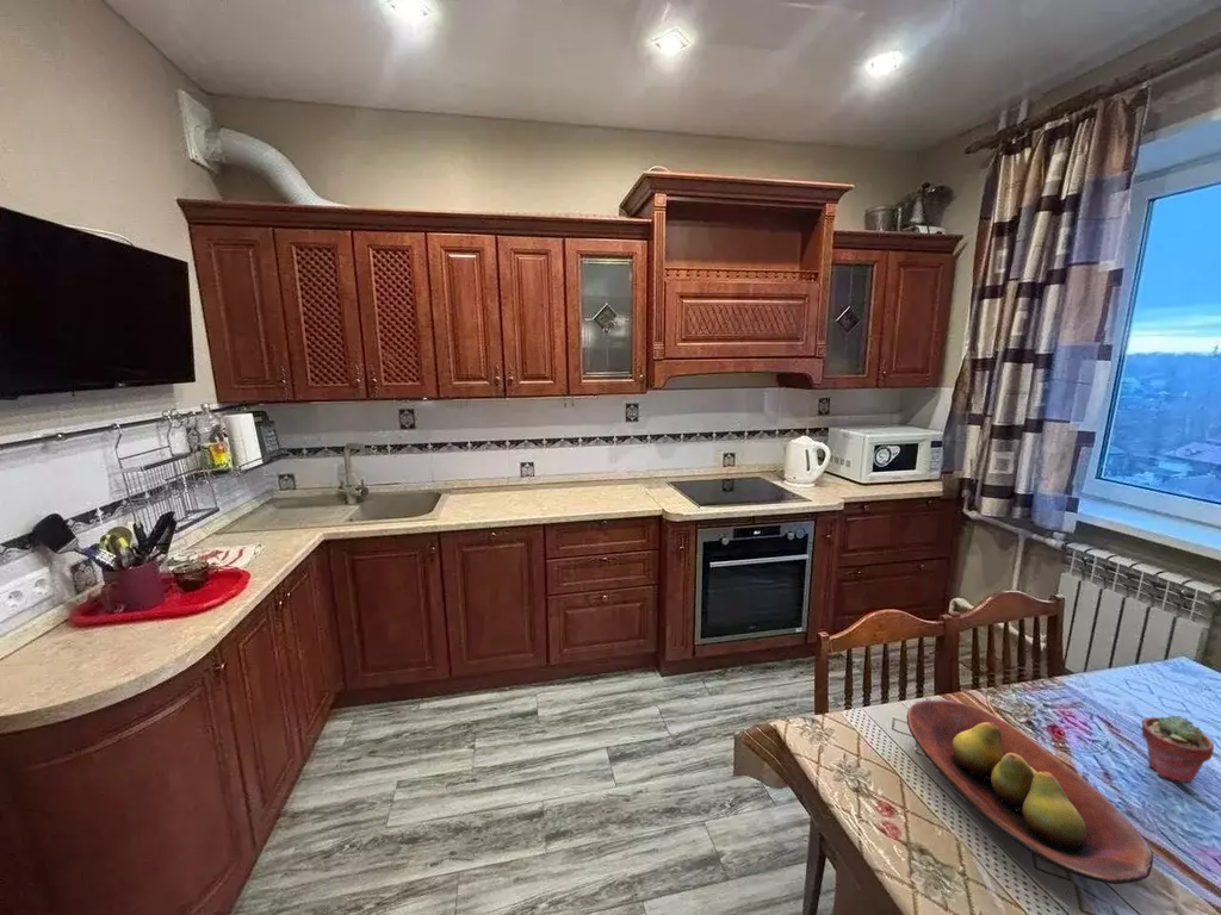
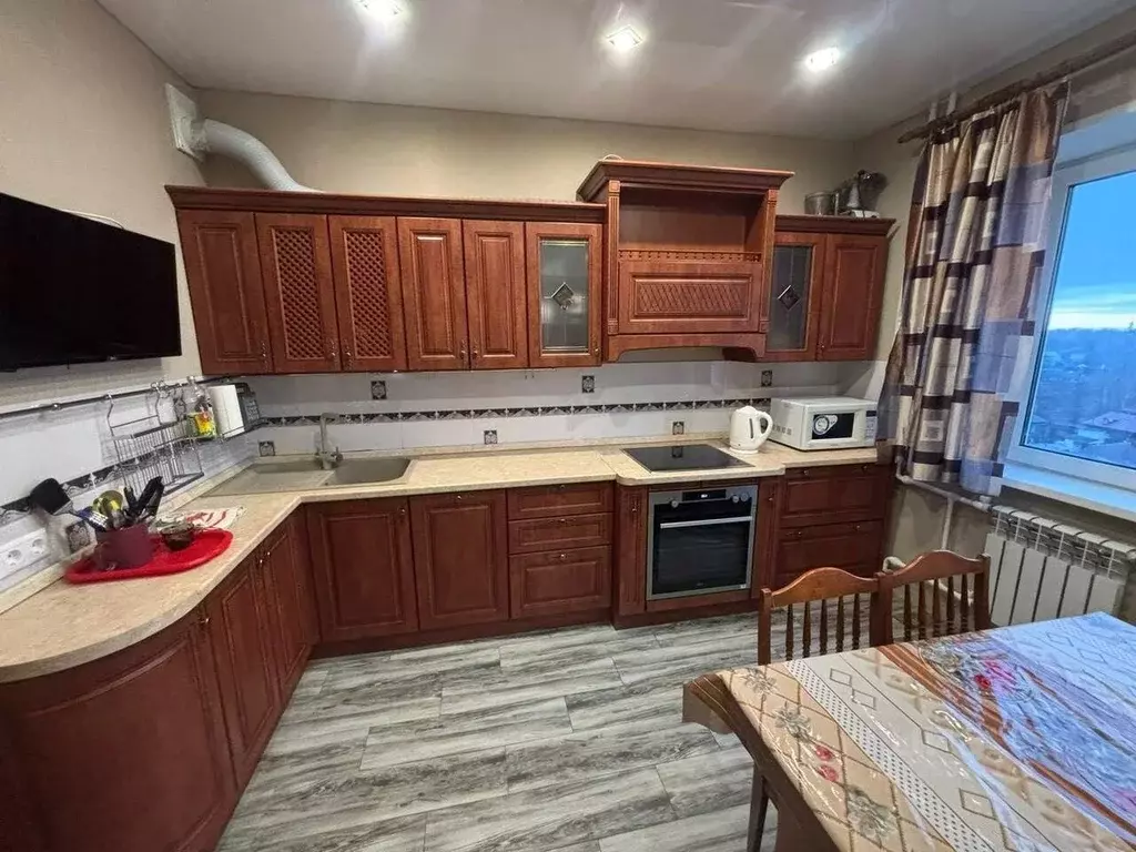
- potted succulent (1174, 743)
- fruit bowl (1009, 773)
